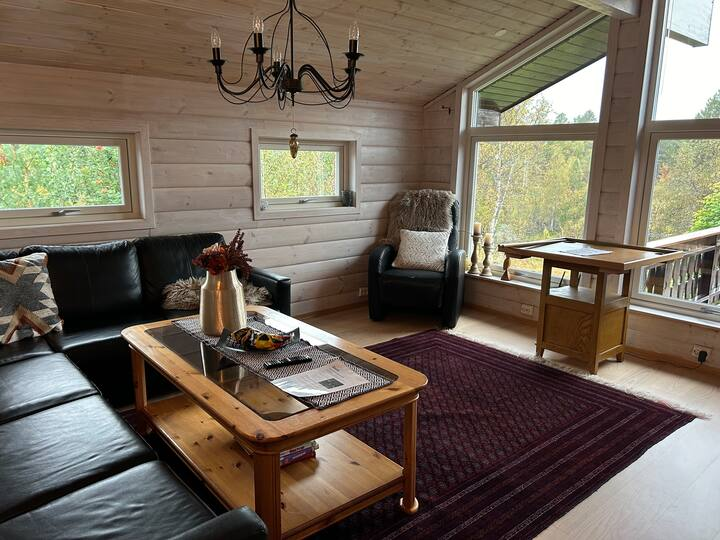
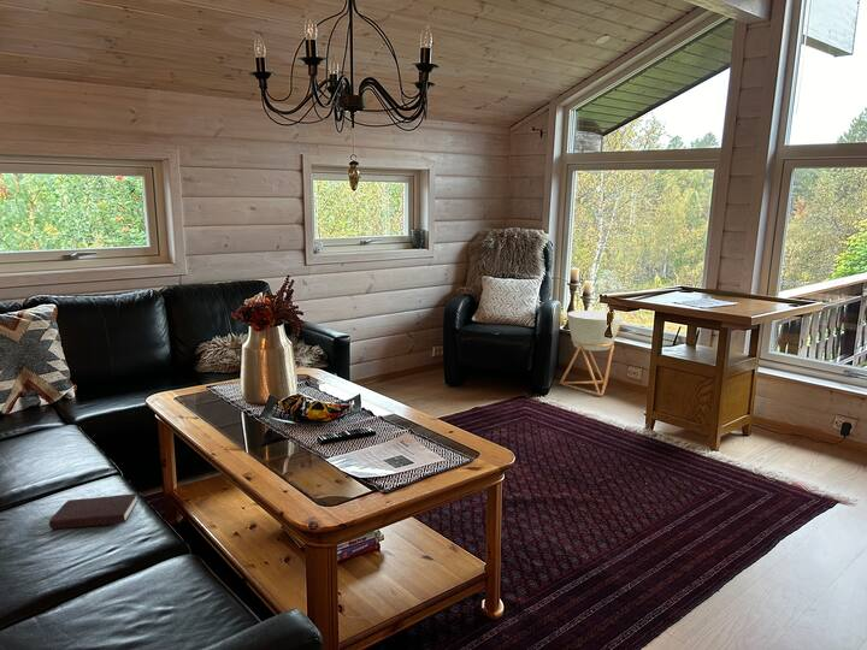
+ planter (590, 350)
+ book (95, 510)
